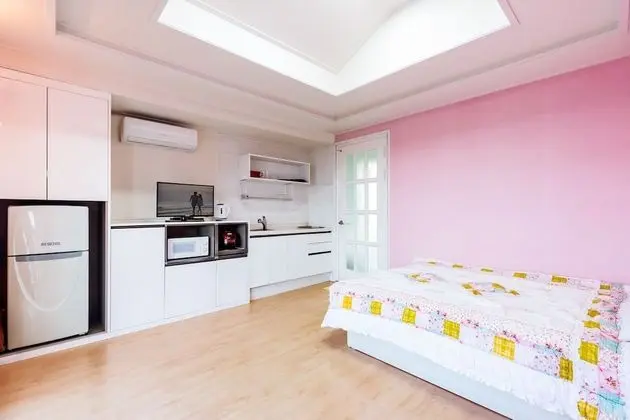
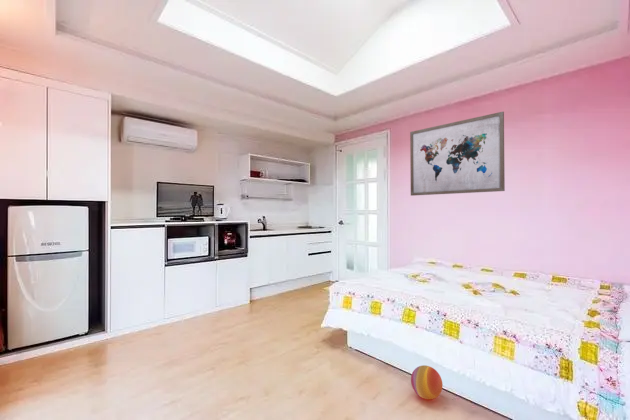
+ ball (426, 382)
+ wall art (452, 158)
